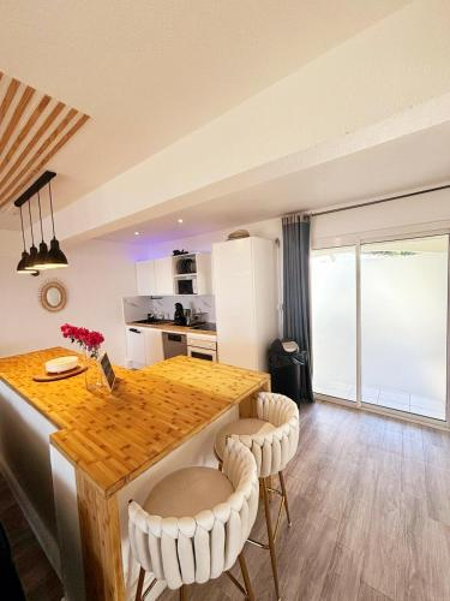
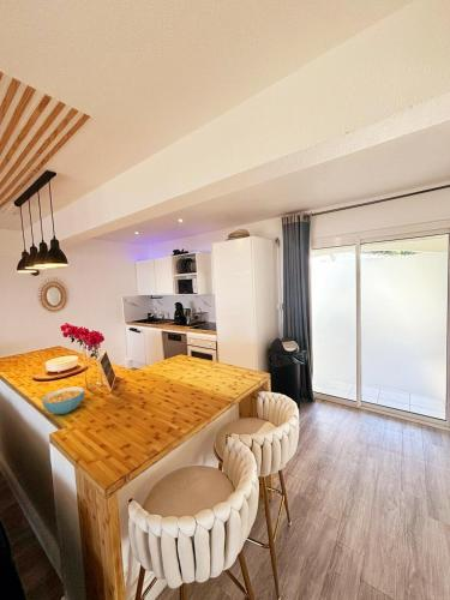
+ cereal bowl (64, 402)
